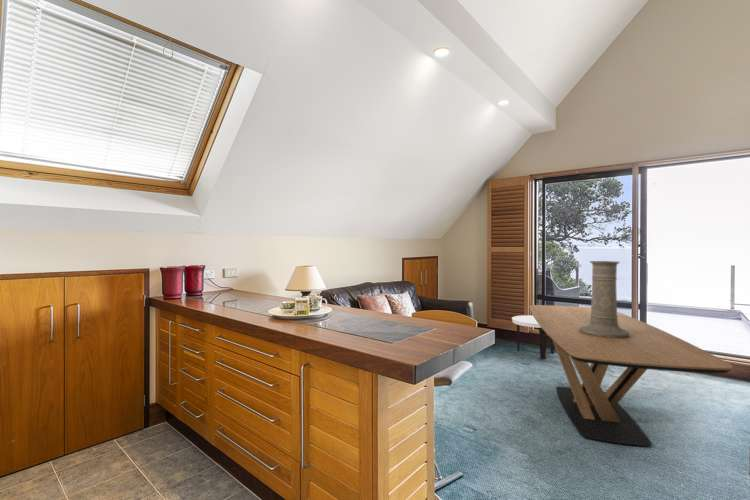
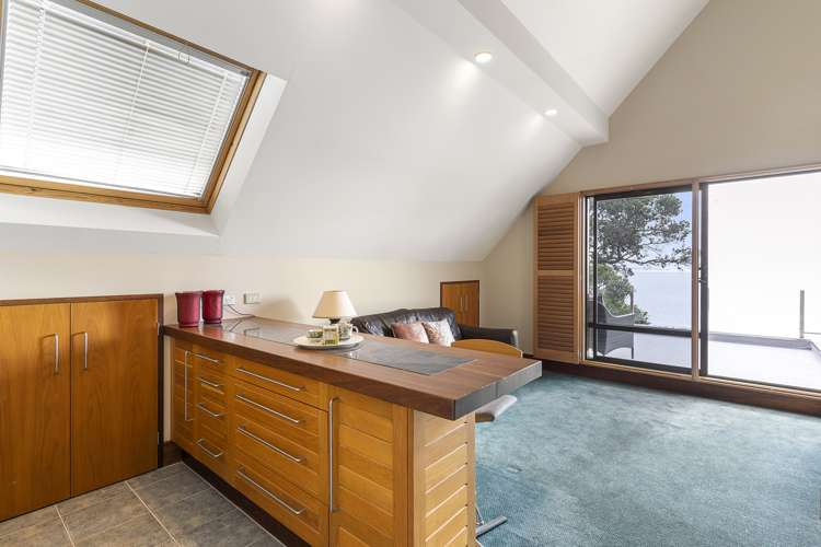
- vase (603, 296)
- side table (539, 336)
- dining table (595, 368)
